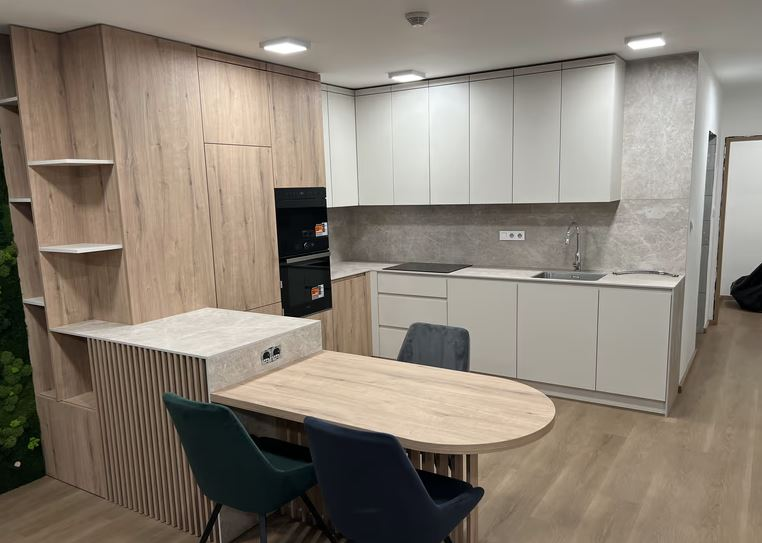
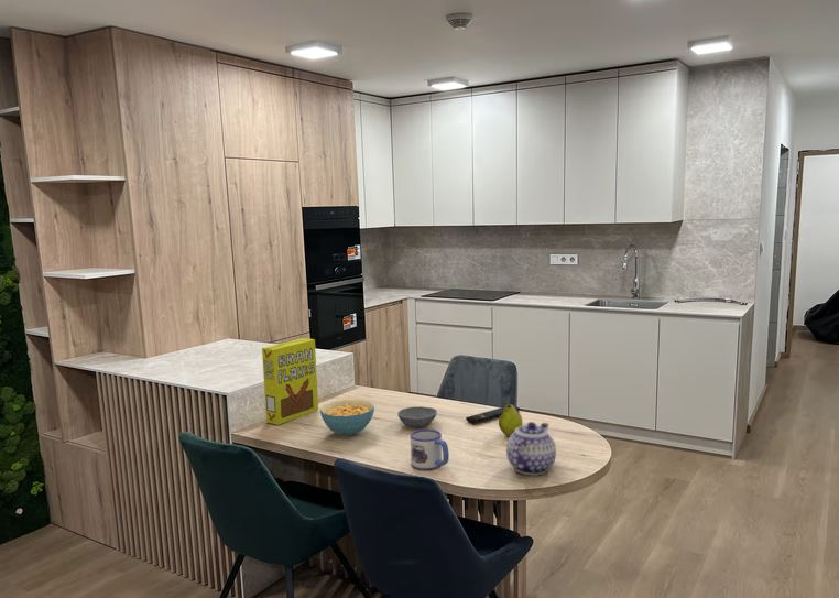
+ fruit (510, 418)
+ cereal bowl (347, 420)
+ cereal box (291, 380)
+ bowl (417, 417)
+ teapot (531, 445)
+ remote control (493, 414)
+ mug (431, 450)
